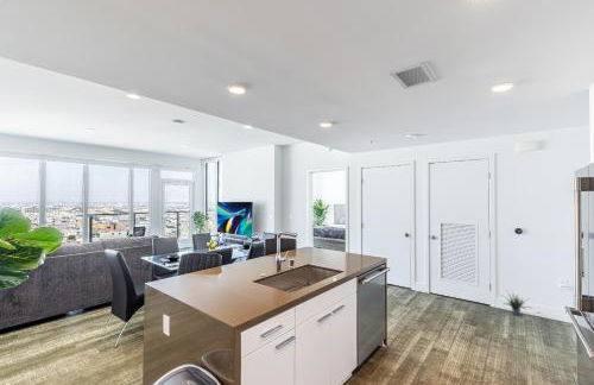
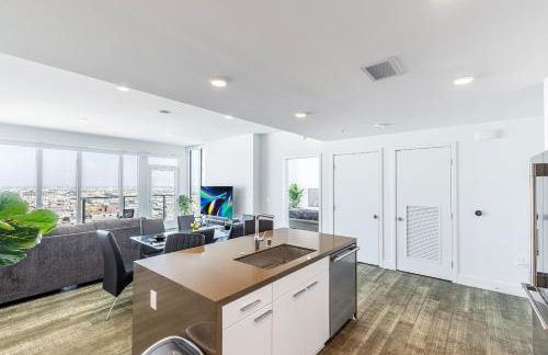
- potted plant (516, 302)
